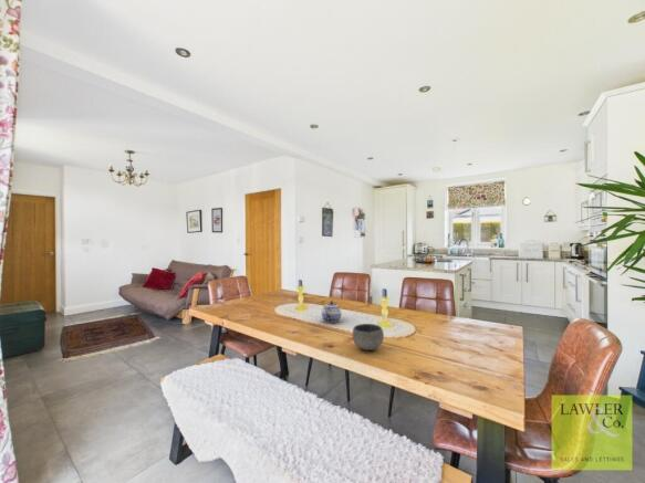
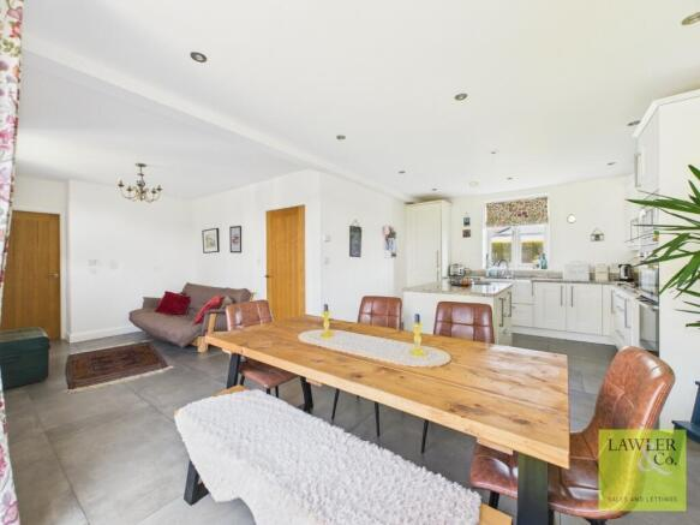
- teapot (331, 311)
- bowl (367, 337)
